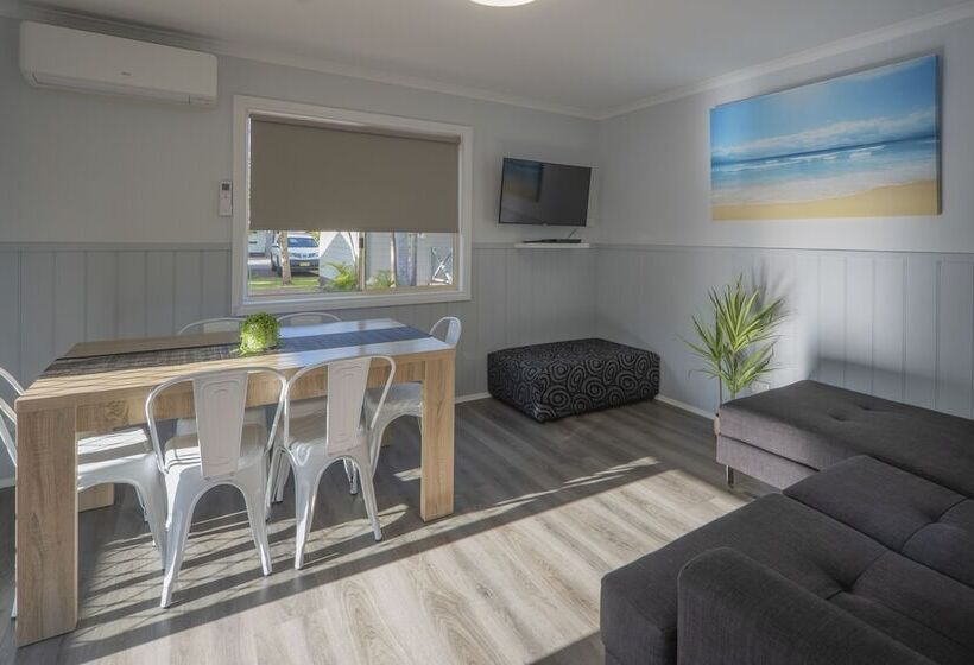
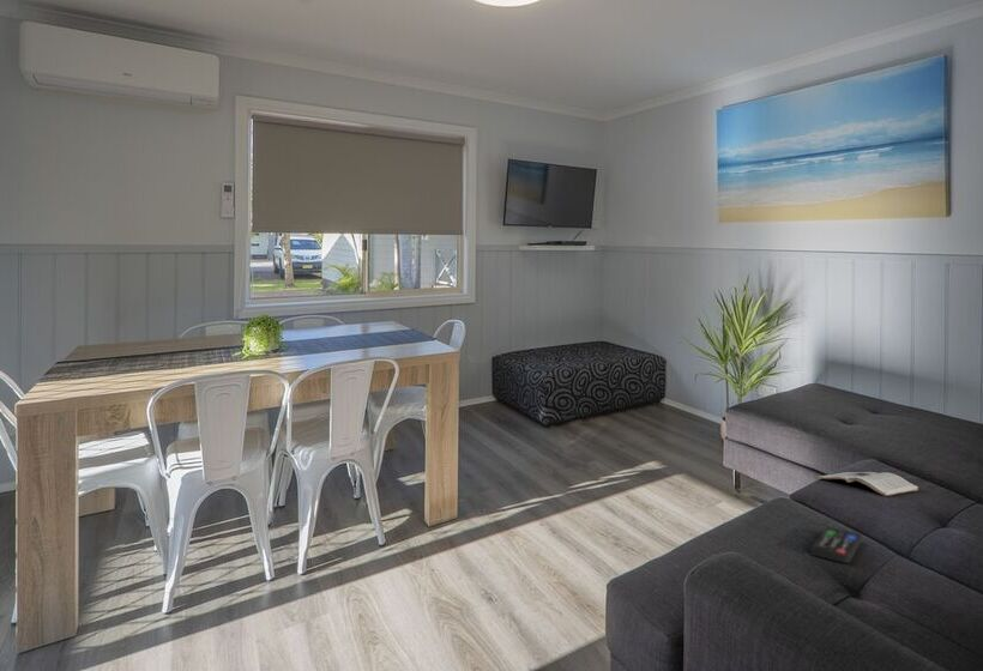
+ remote control (837, 543)
+ magazine (864, 478)
